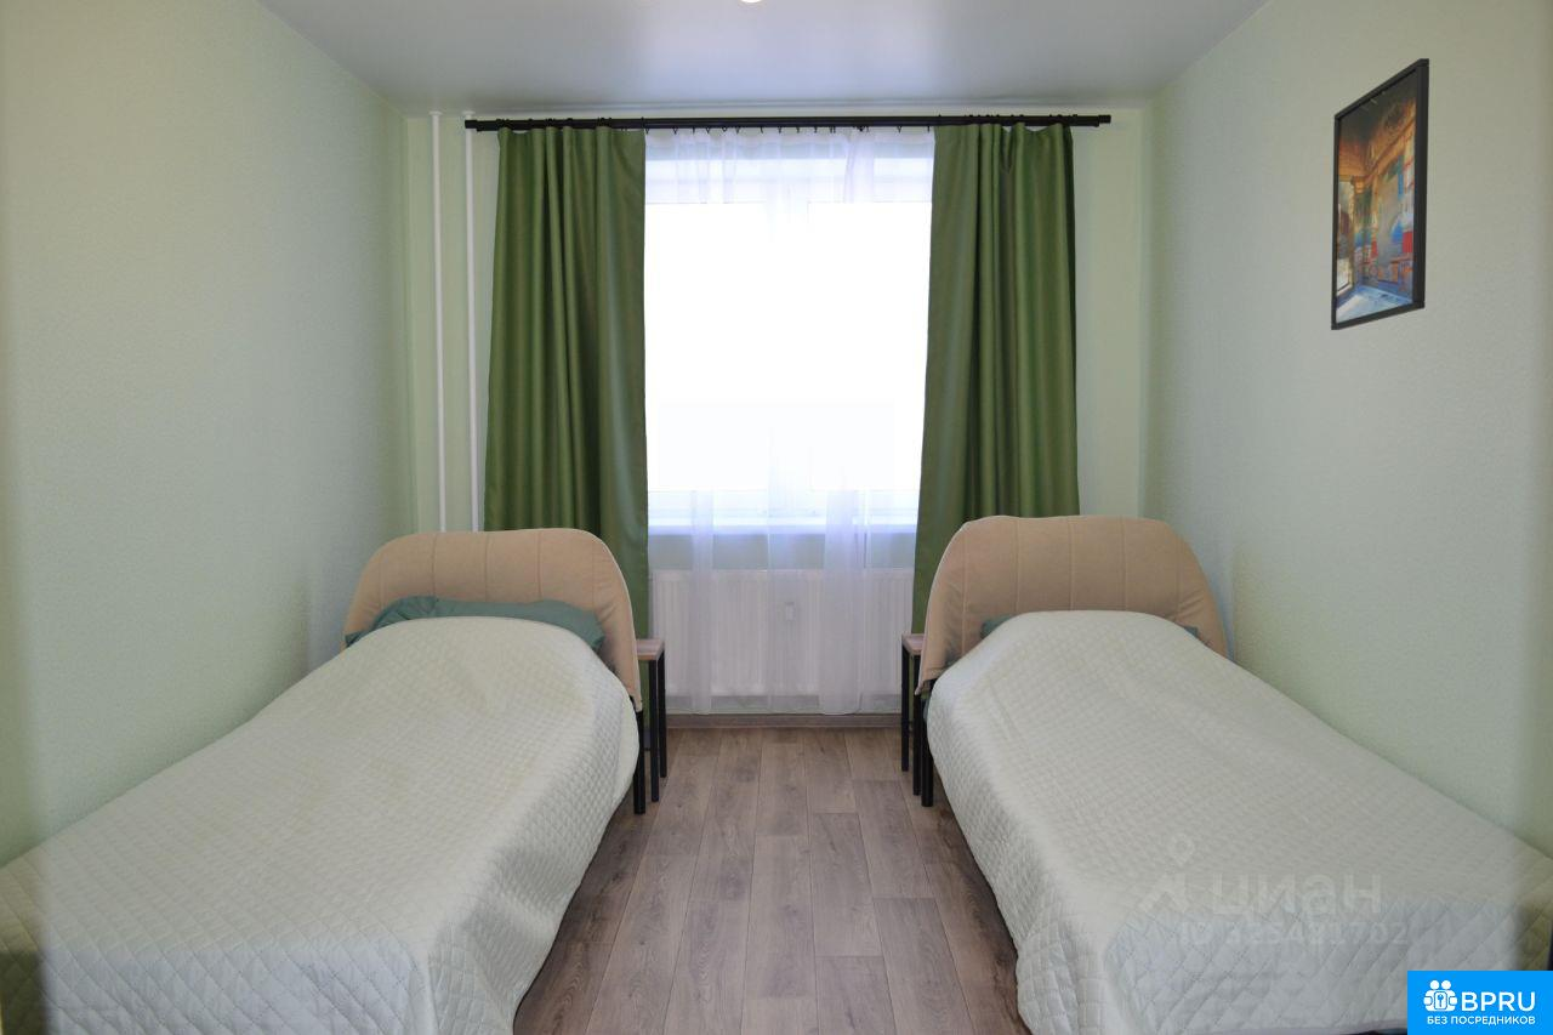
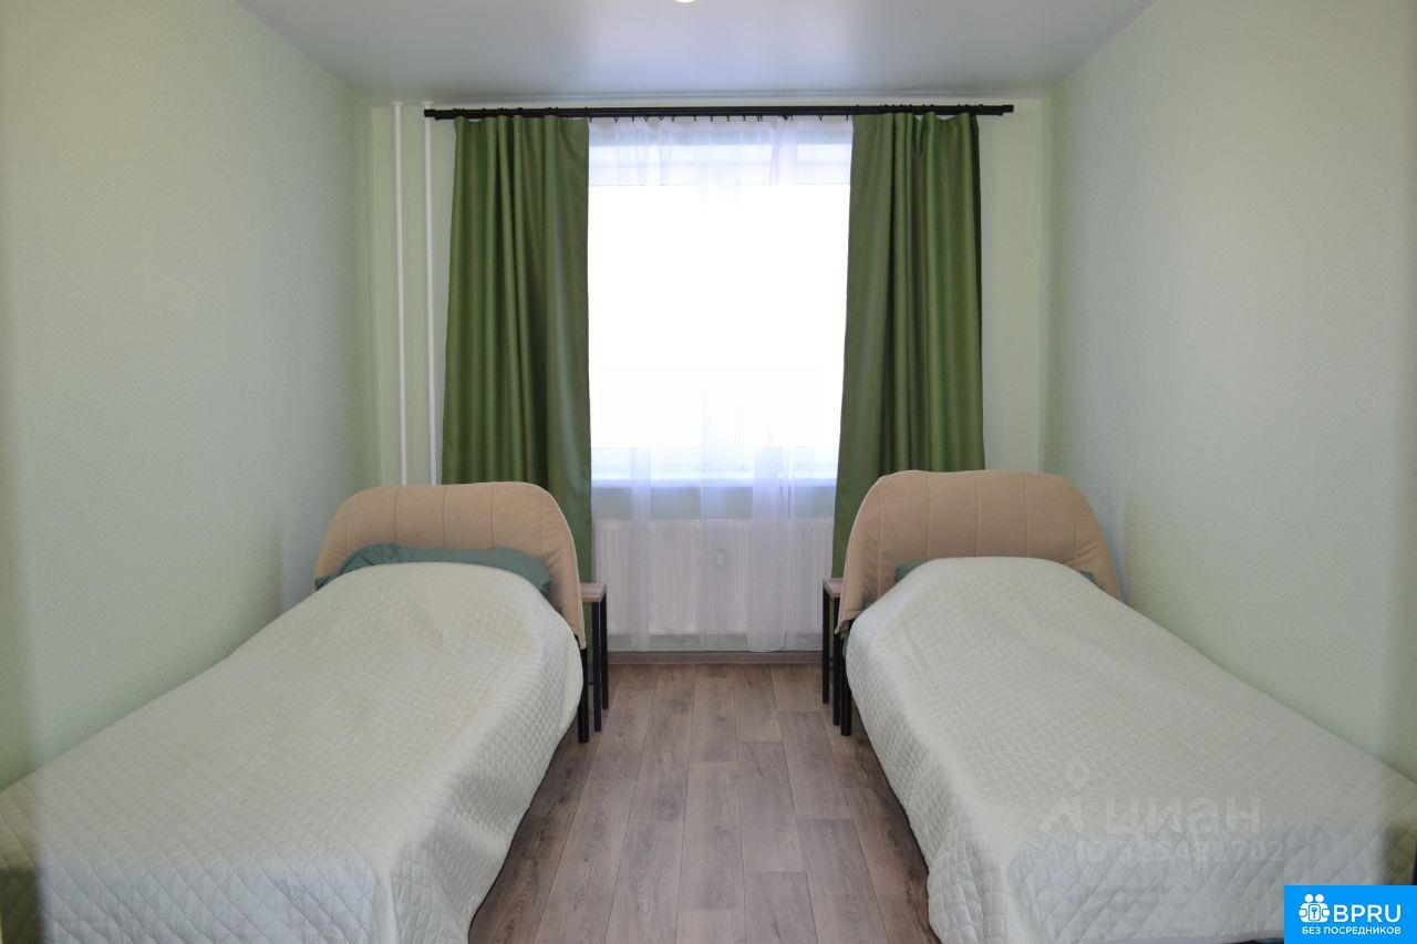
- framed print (1376, 204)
